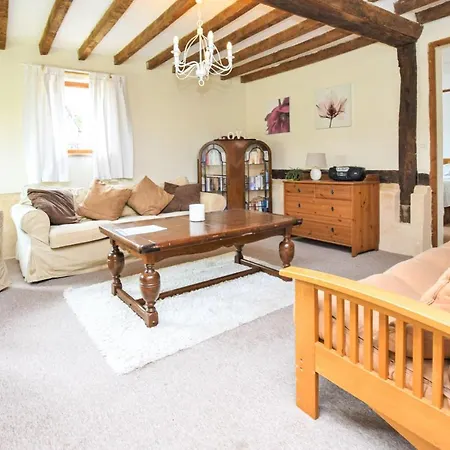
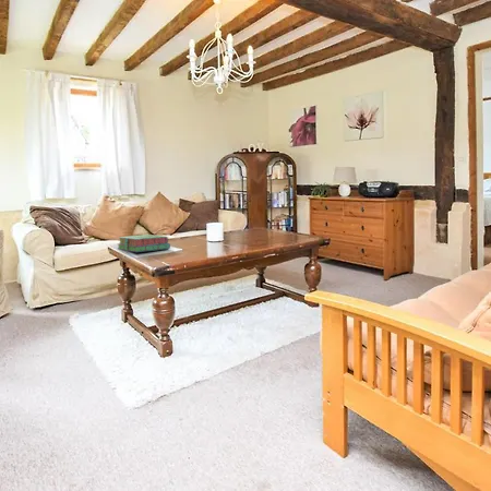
+ stack of books (143, 242)
